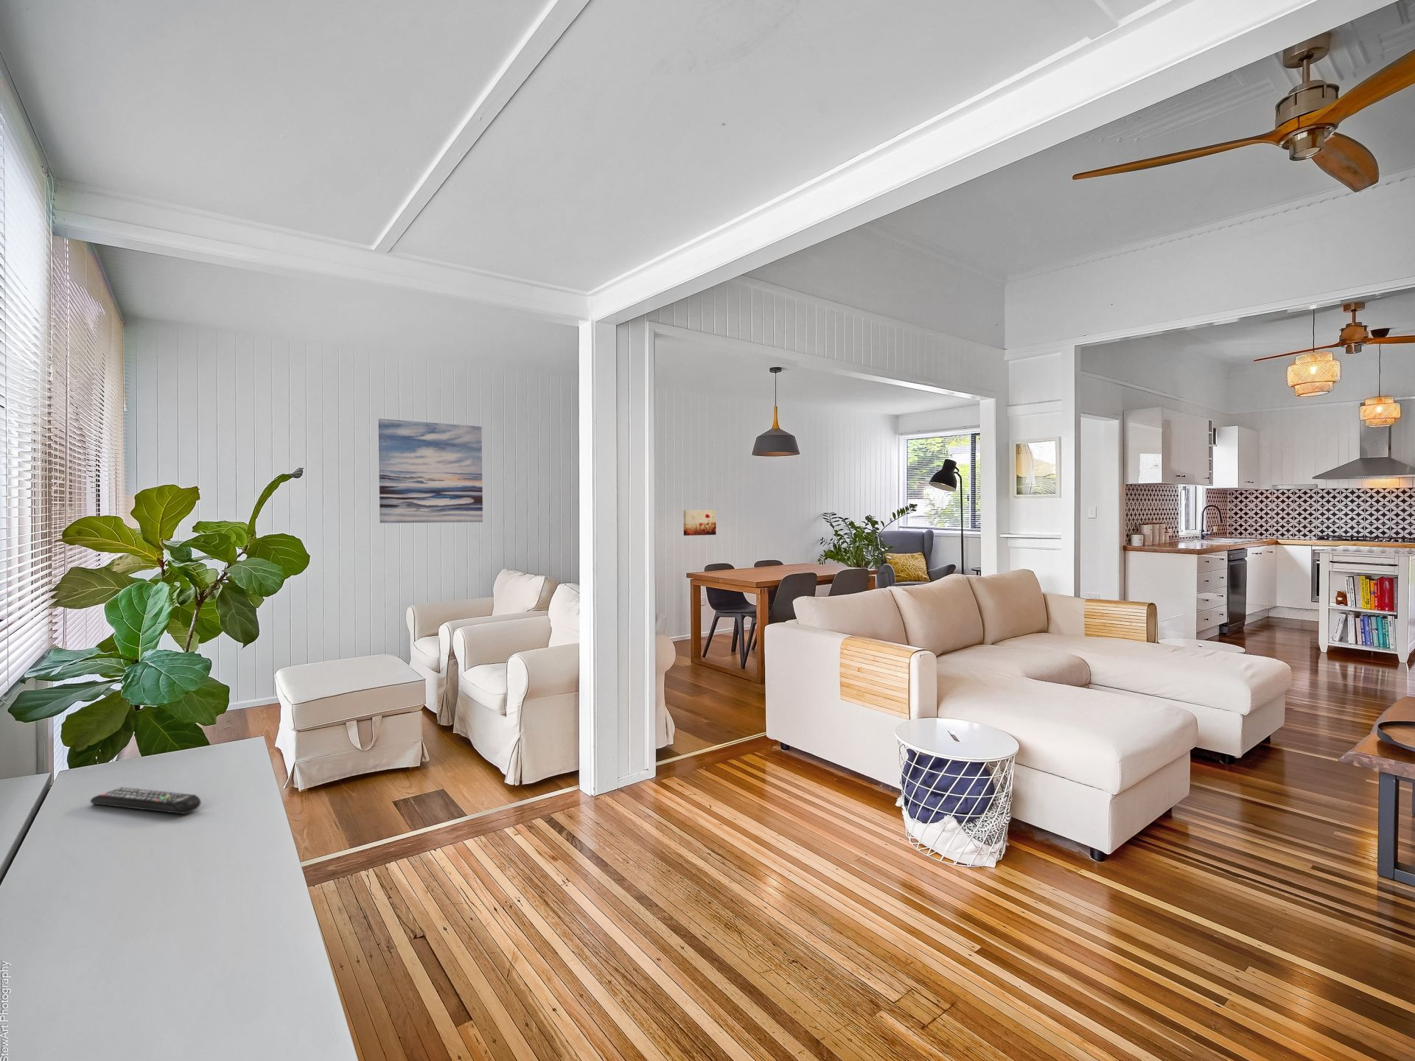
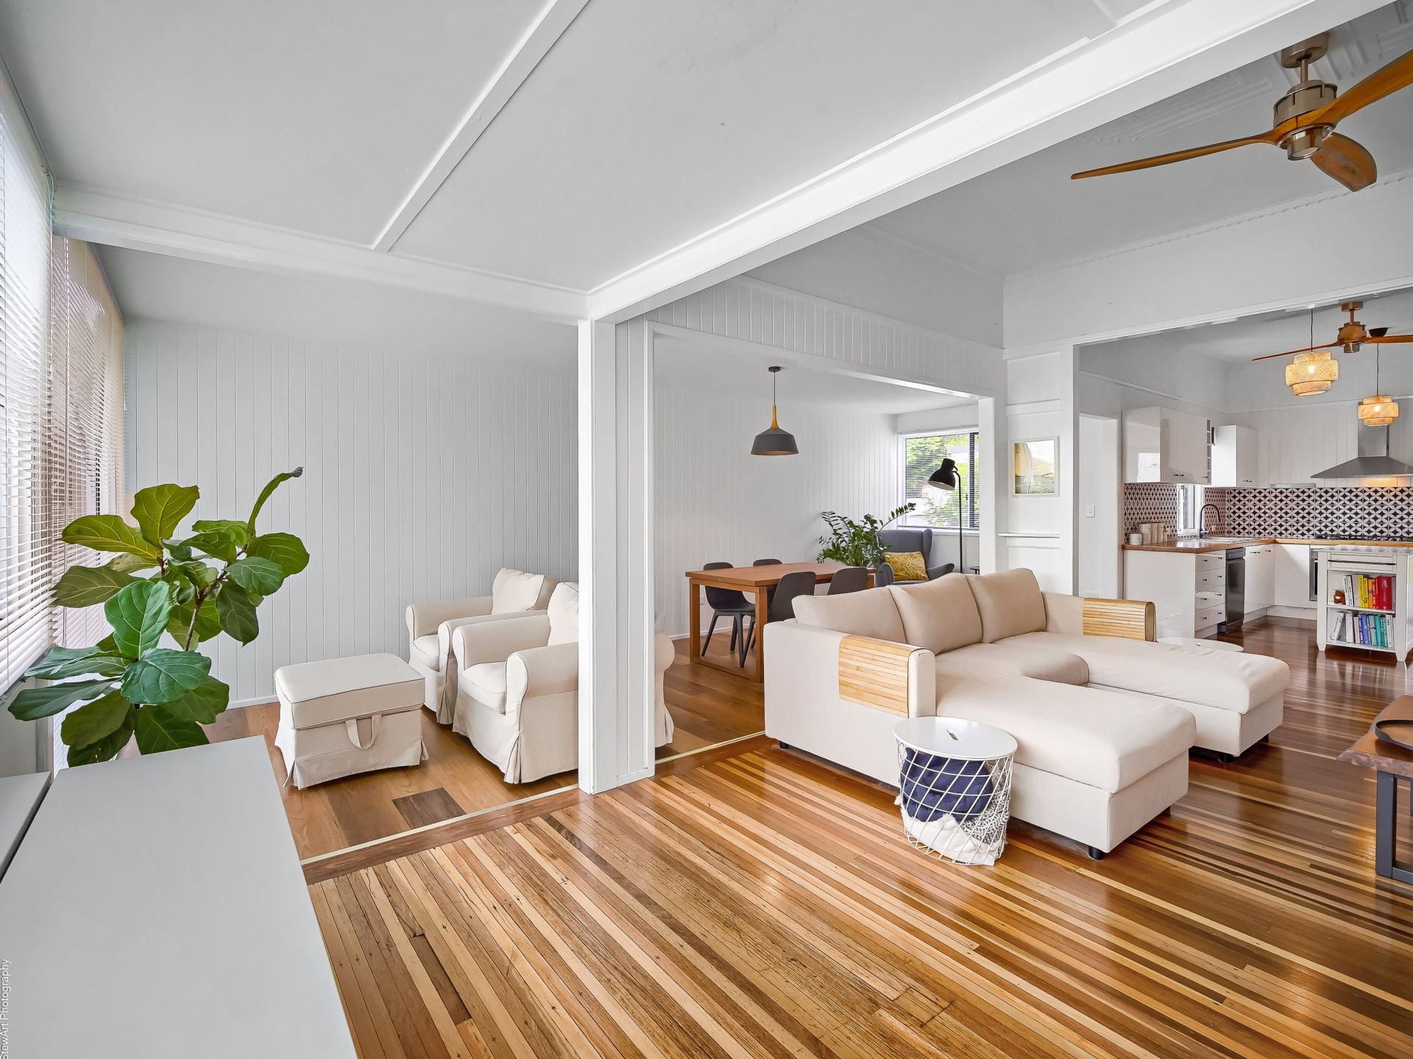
- wall art (432, 473)
- remote control (145, 800)
- wall art (700, 523)
